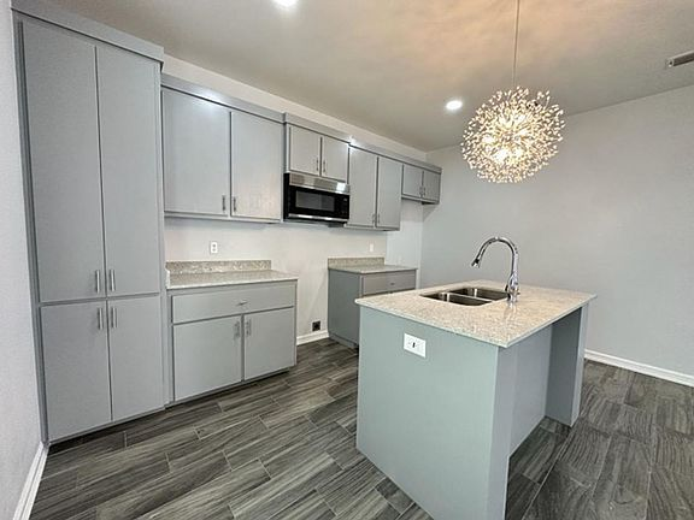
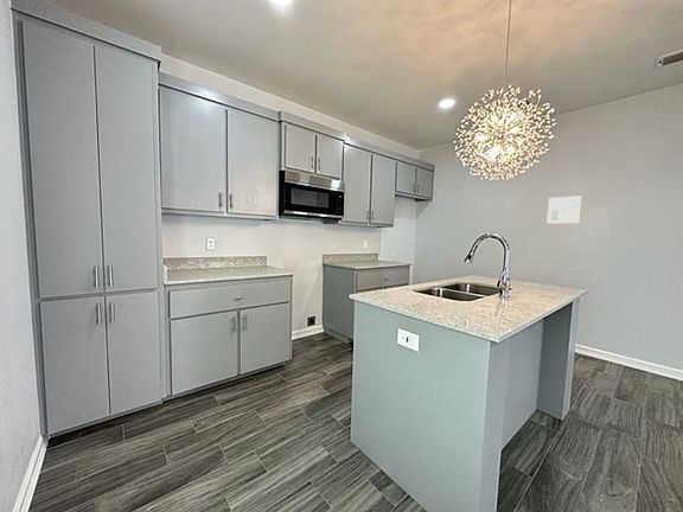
+ wall art (563, 210)
